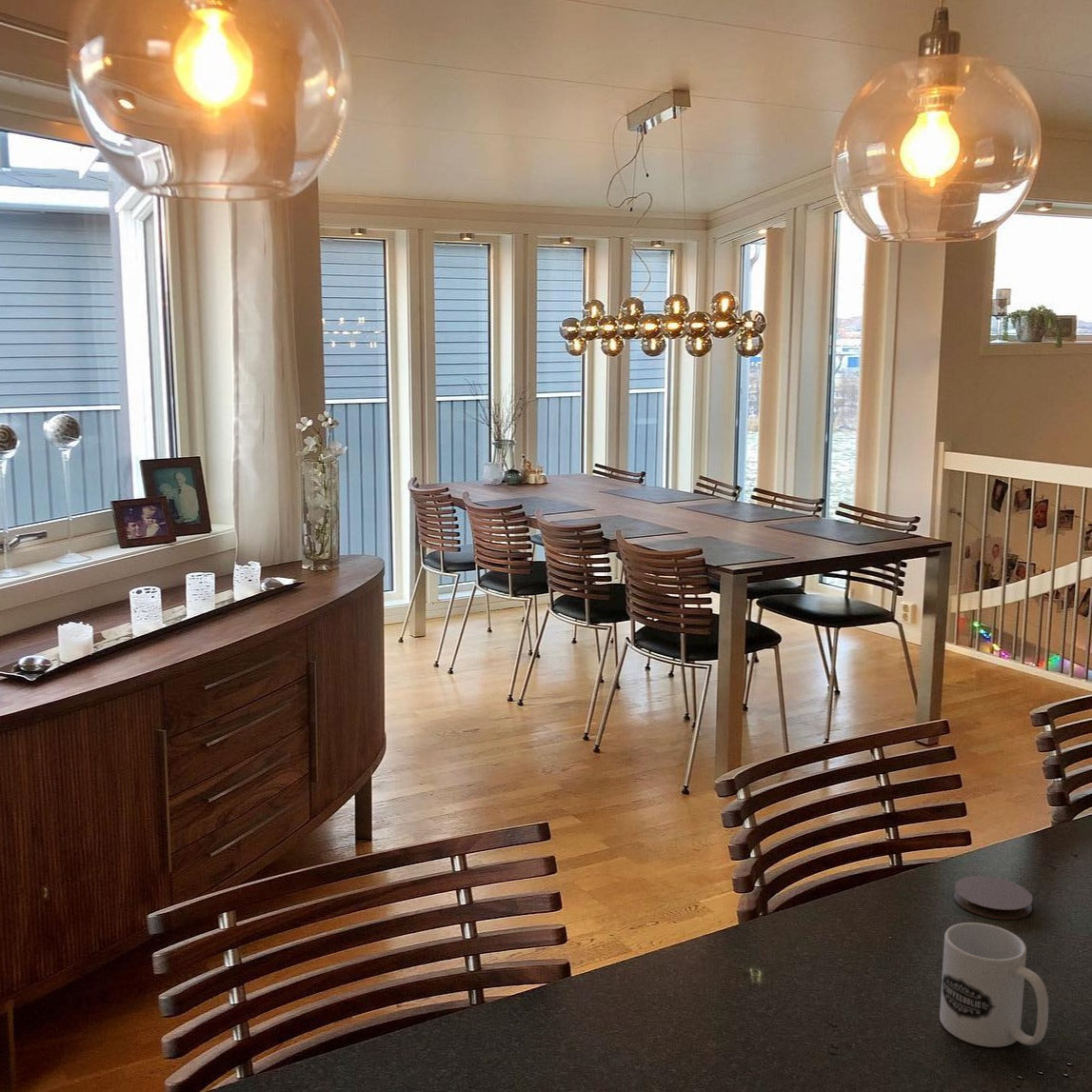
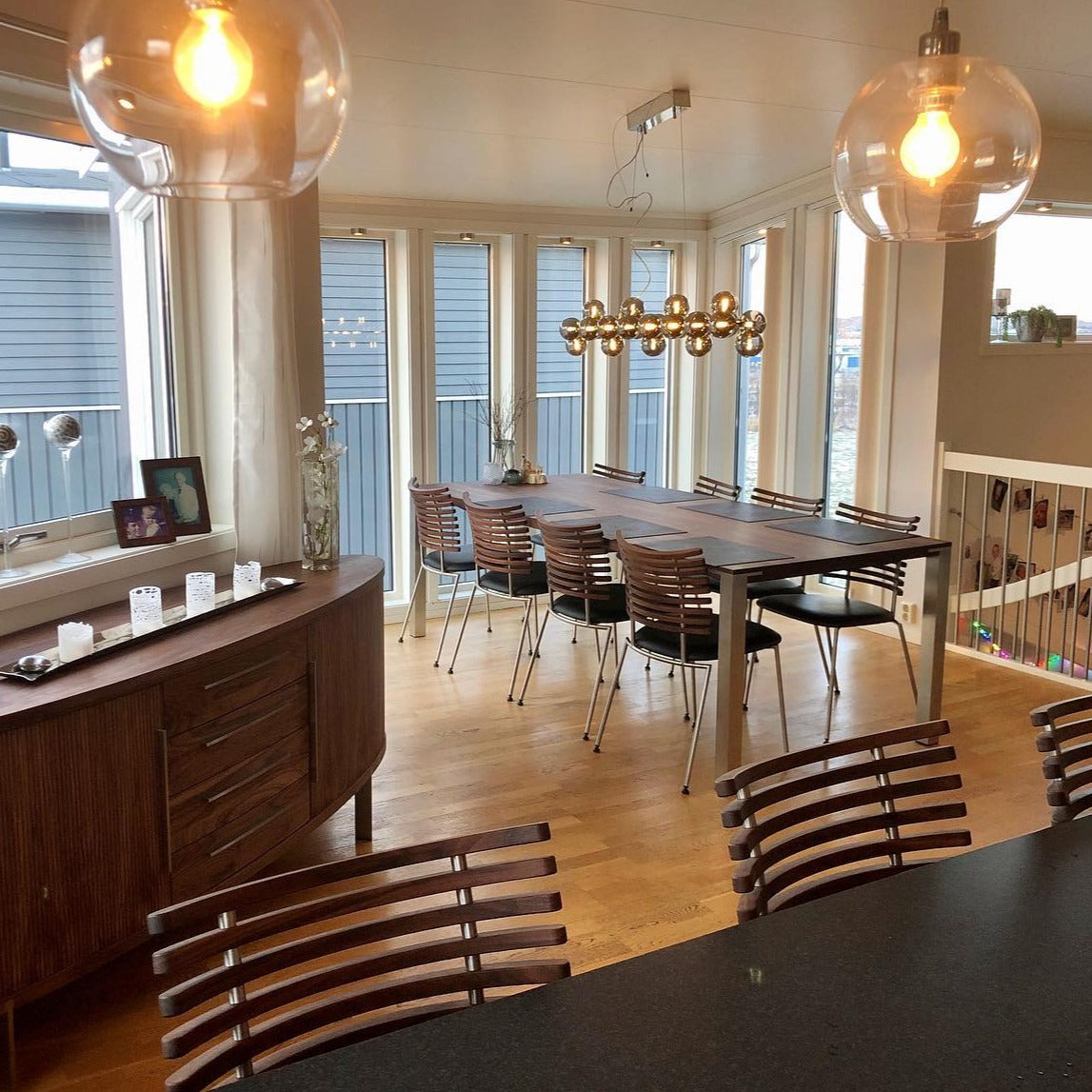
- coaster (992, 897)
- mug (996, 990)
